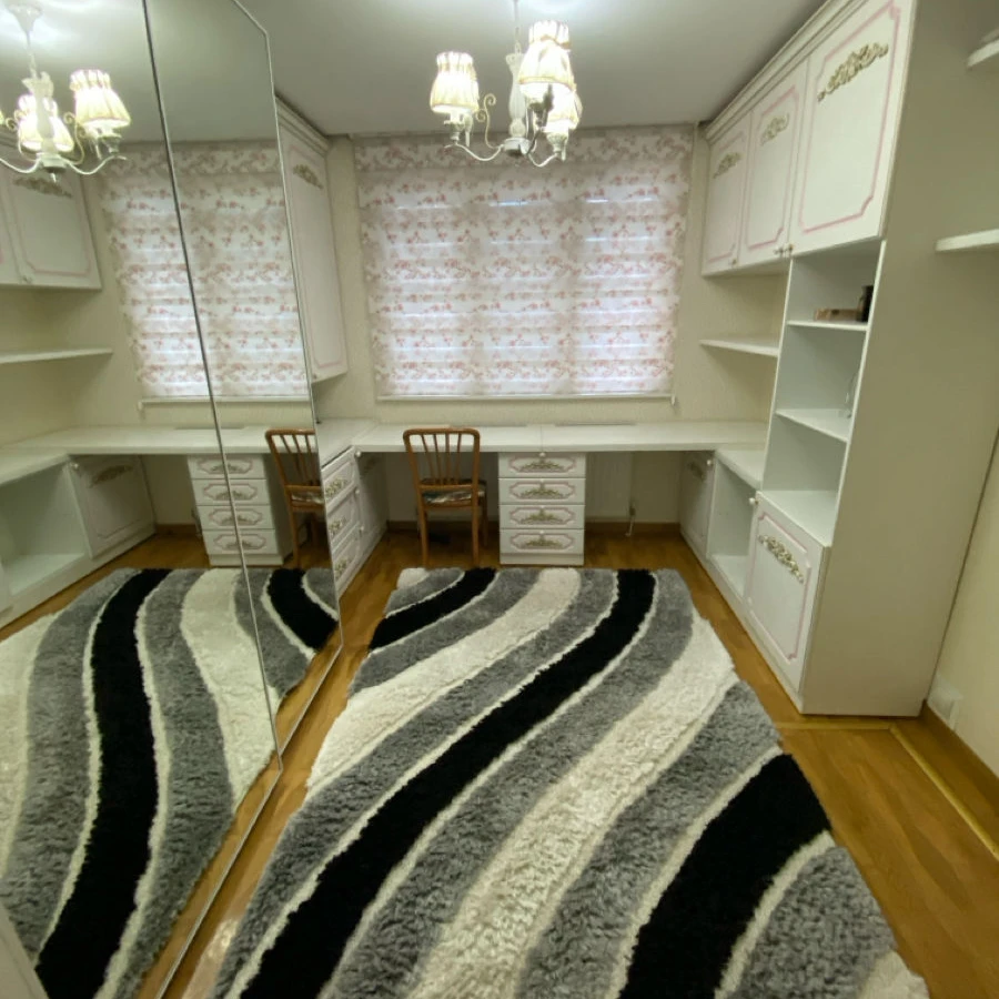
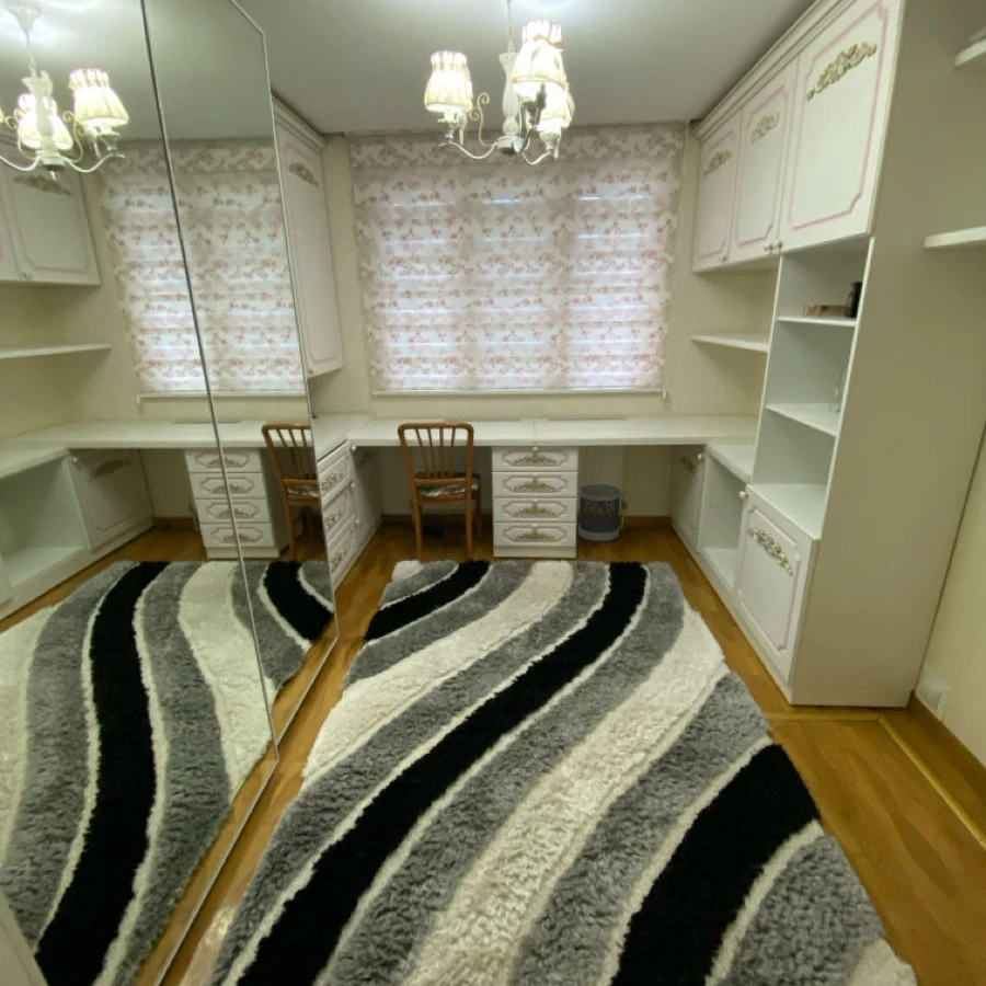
+ wastebasket (598, 513)
